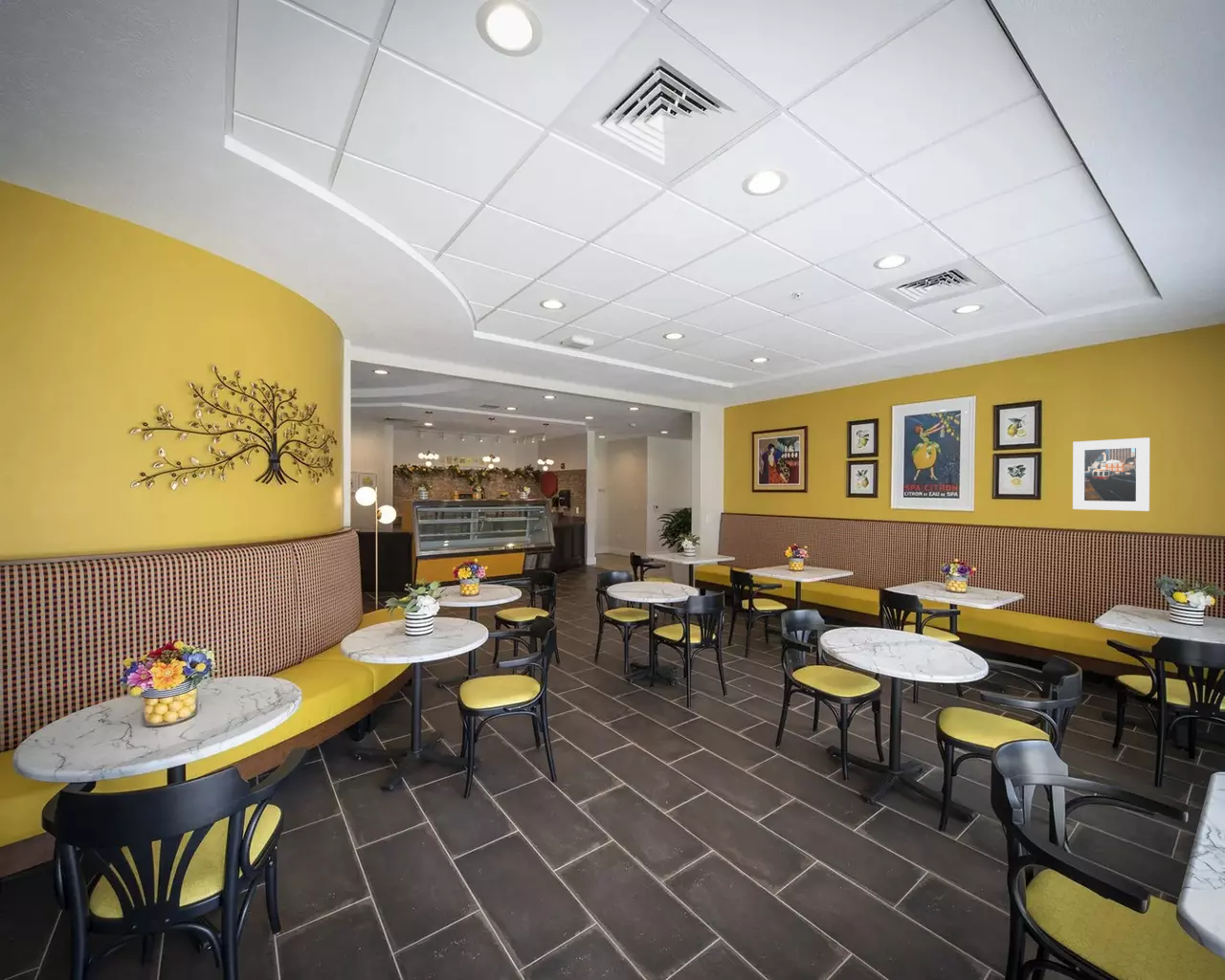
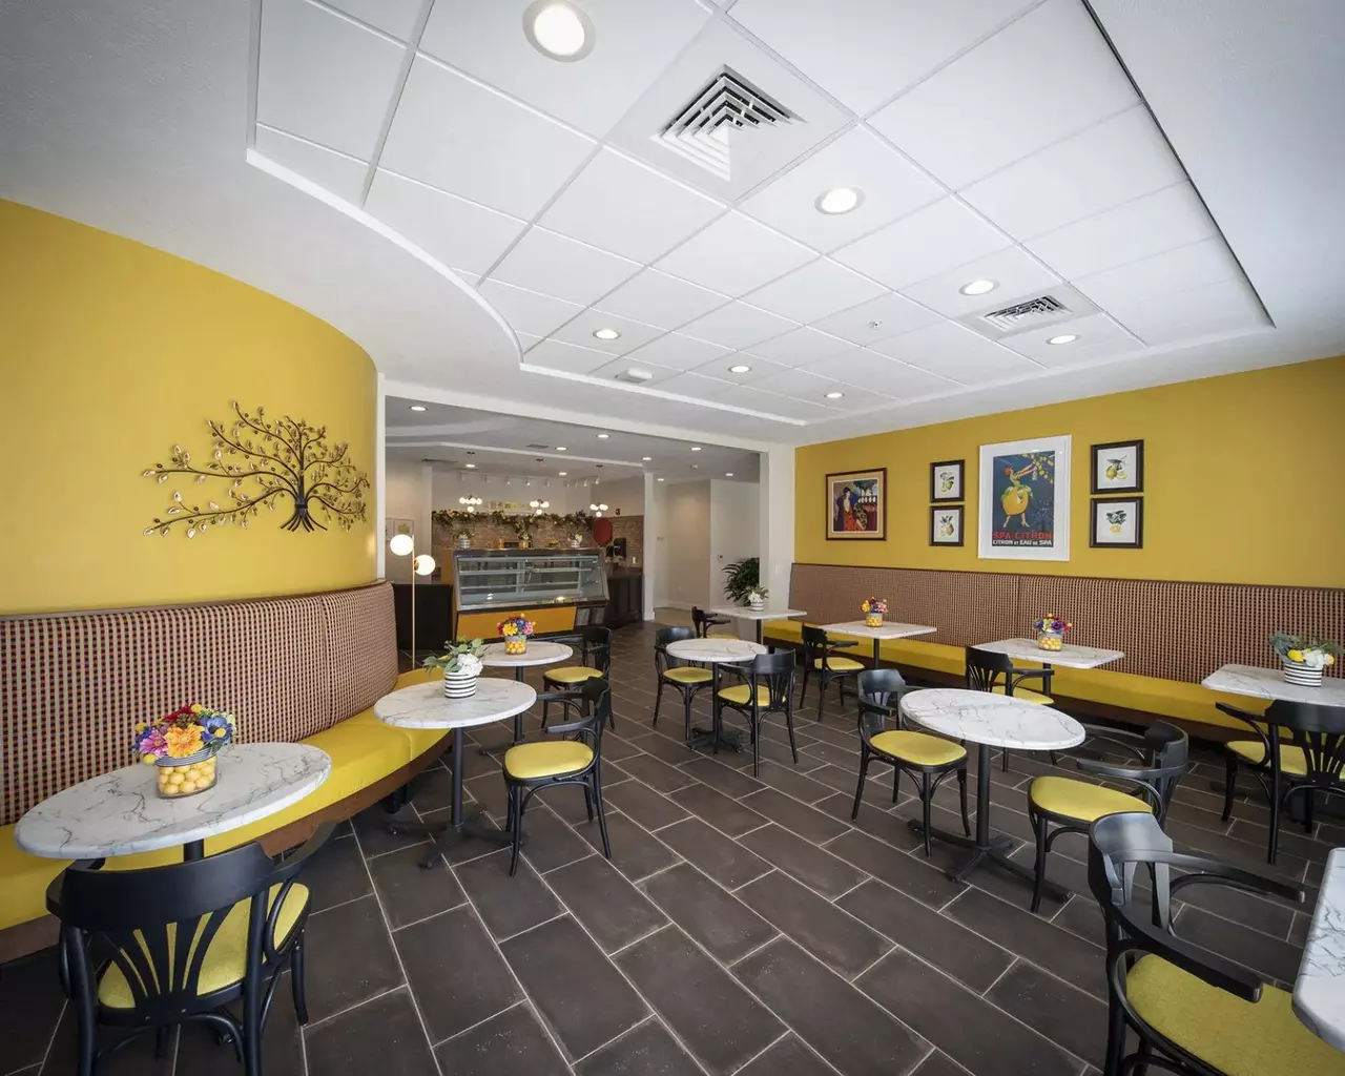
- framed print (1109, 475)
